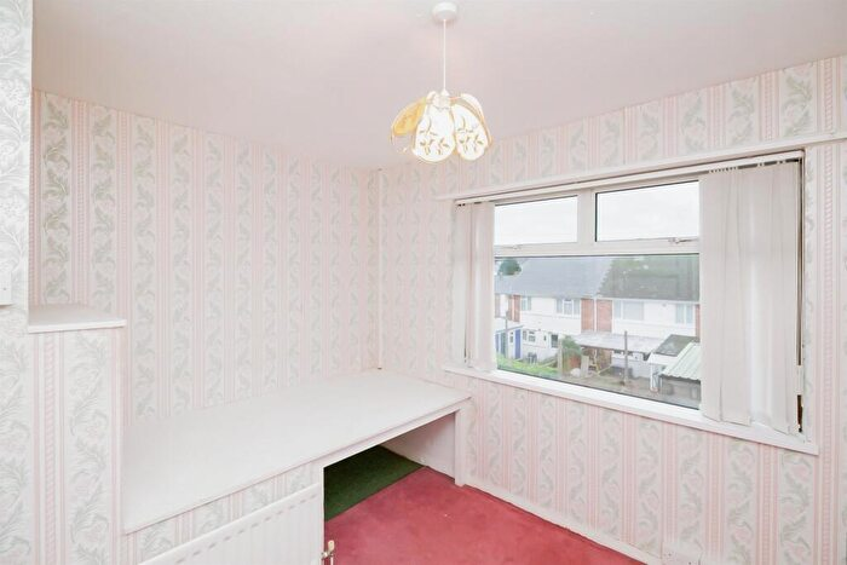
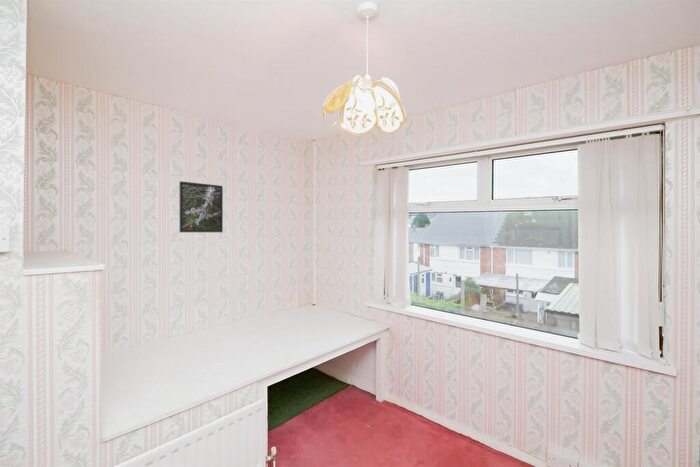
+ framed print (202, 208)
